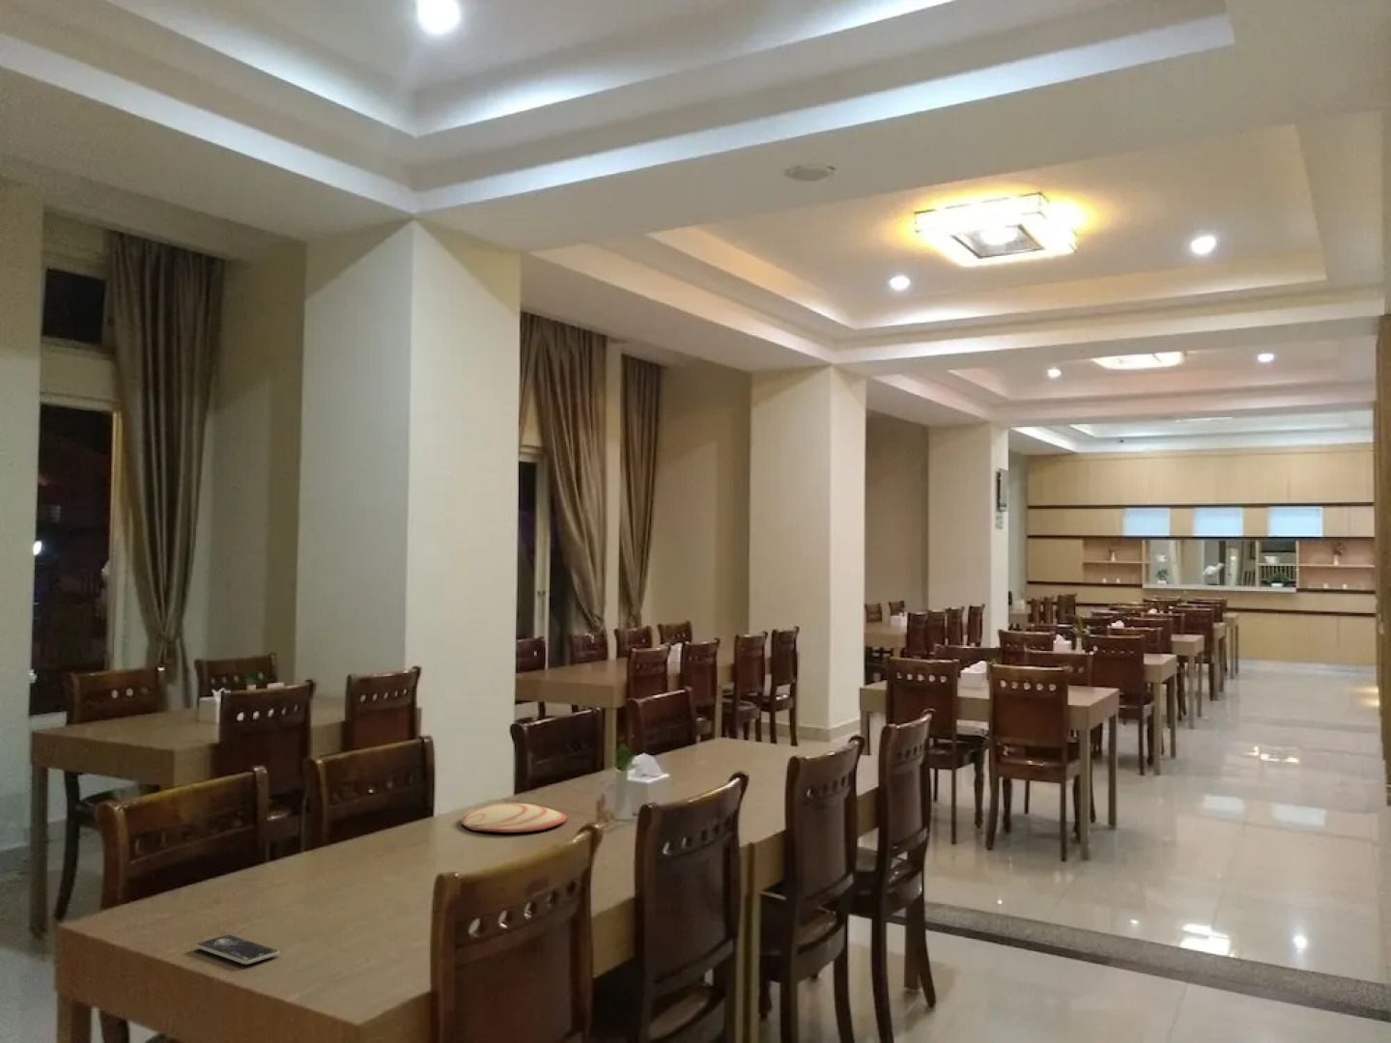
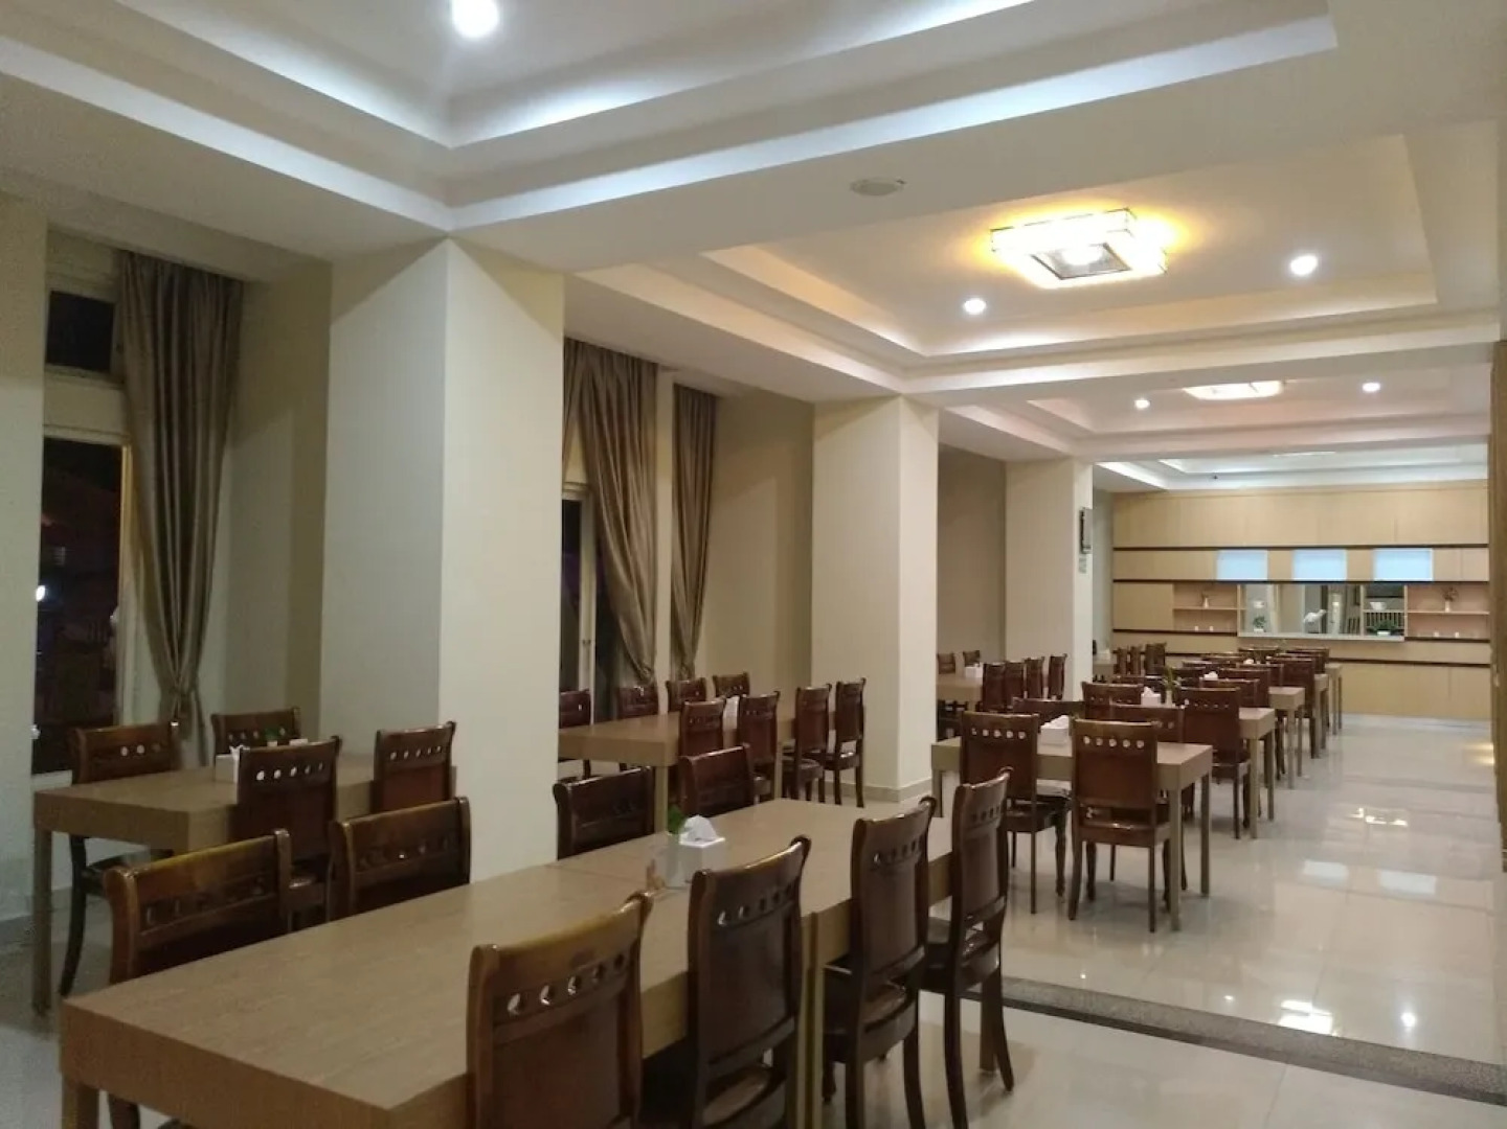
- plate (514, 814)
- smartphone (237, 949)
